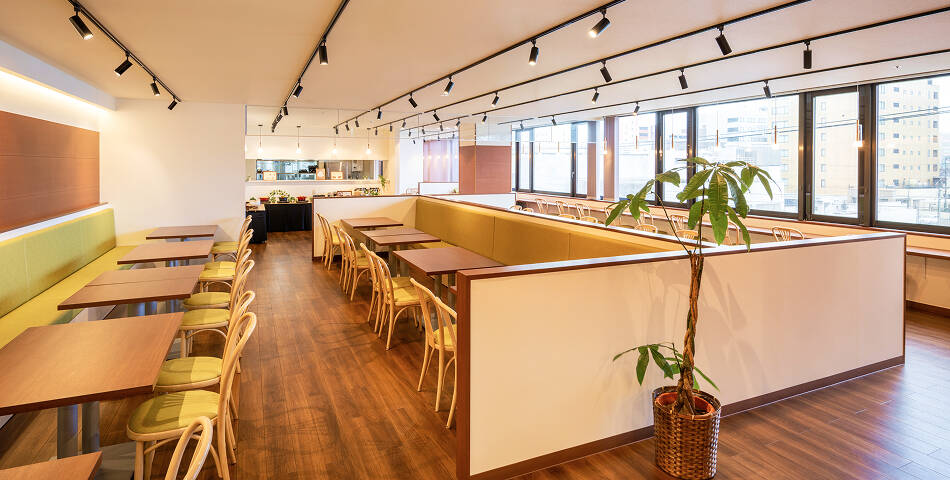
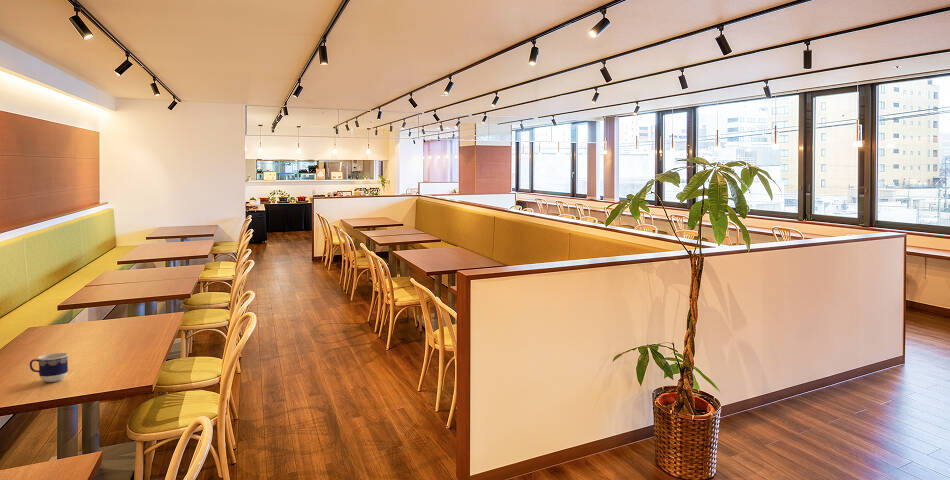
+ cup (49, 368)
